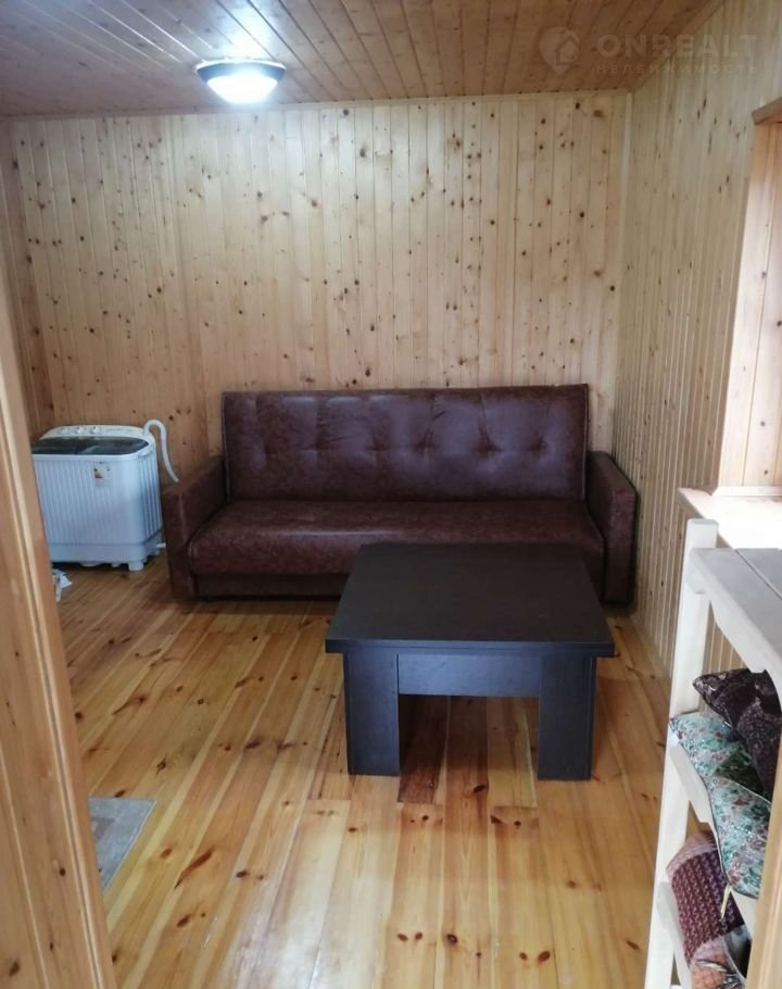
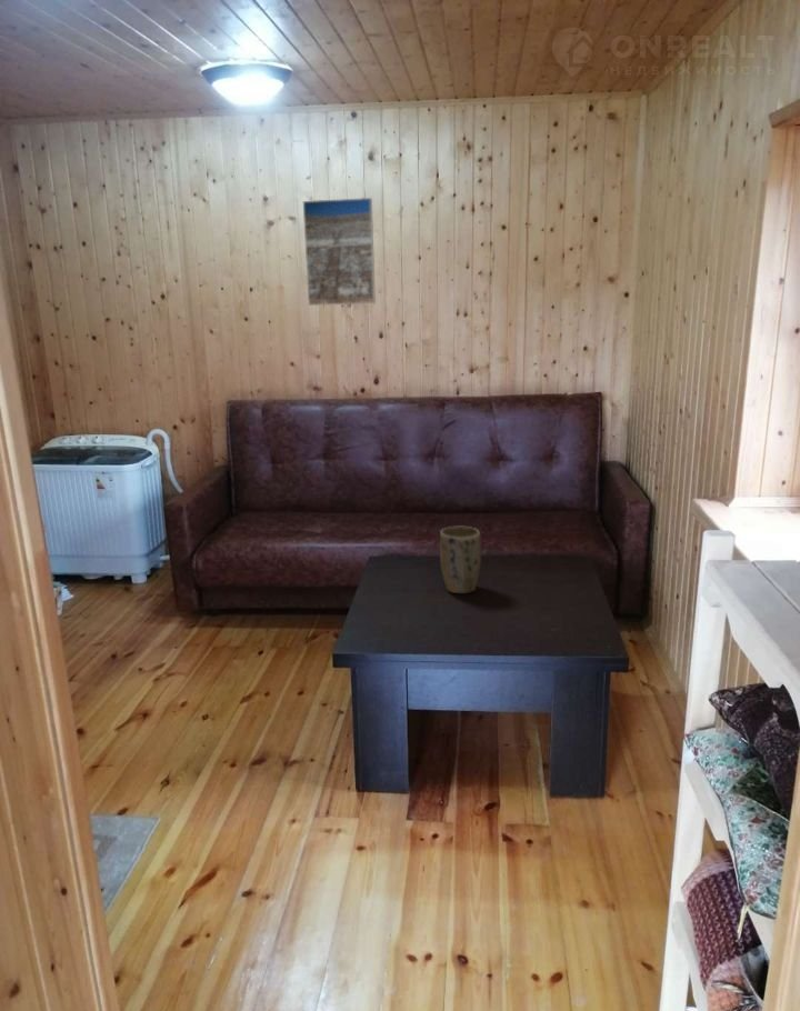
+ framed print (339, 252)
+ plant pot (460, 560)
